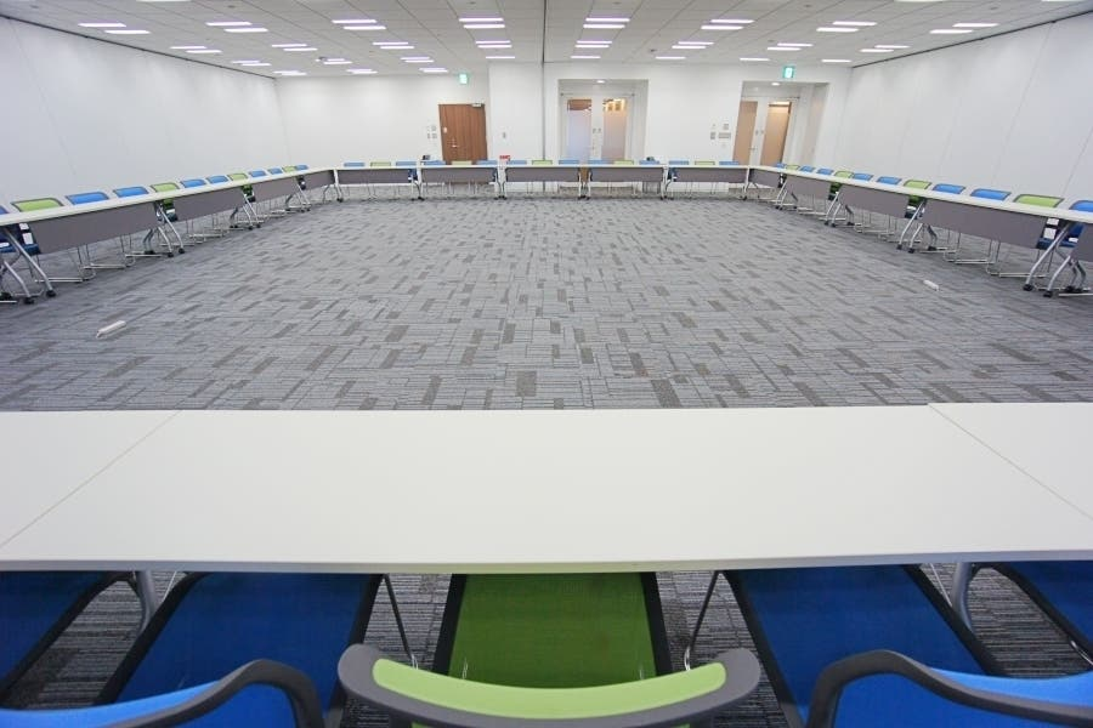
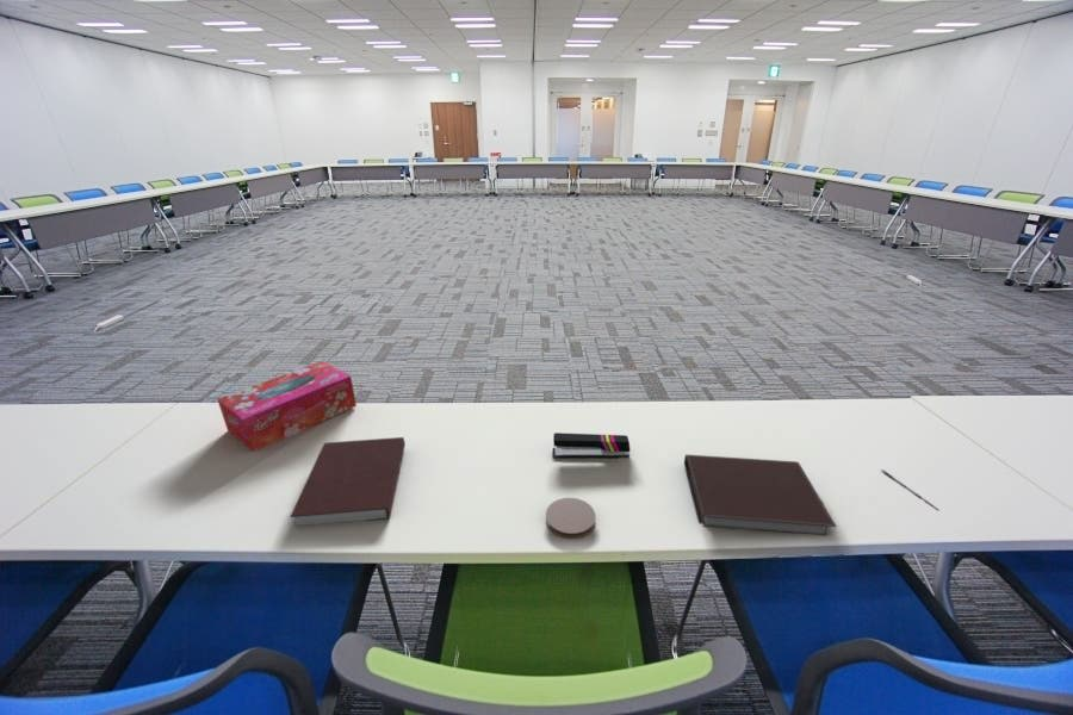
+ coaster (570, 517)
+ notebook (354, 478)
+ pen (908, 489)
+ stapler (590, 444)
+ notebook (751, 491)
+ tissue box (291, 402)
